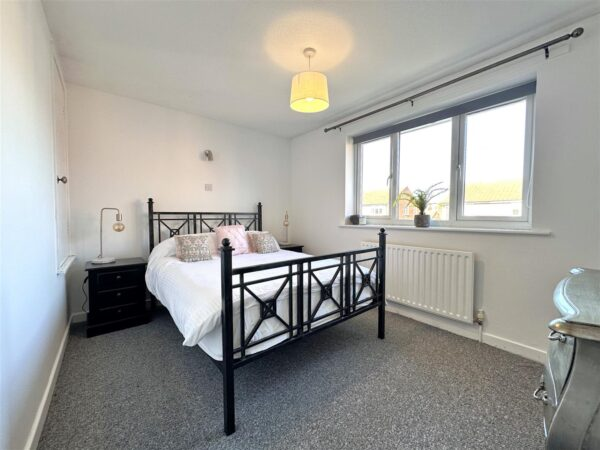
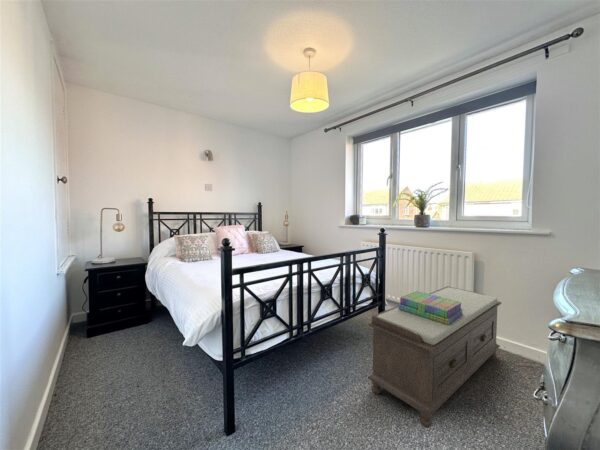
+ stack of books (430, 305)
+ bench (441, 339)
